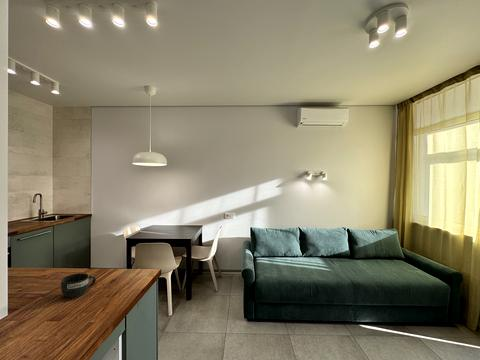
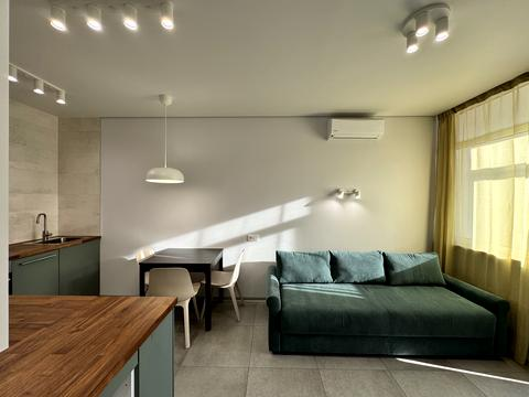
- mug (79, 284)
